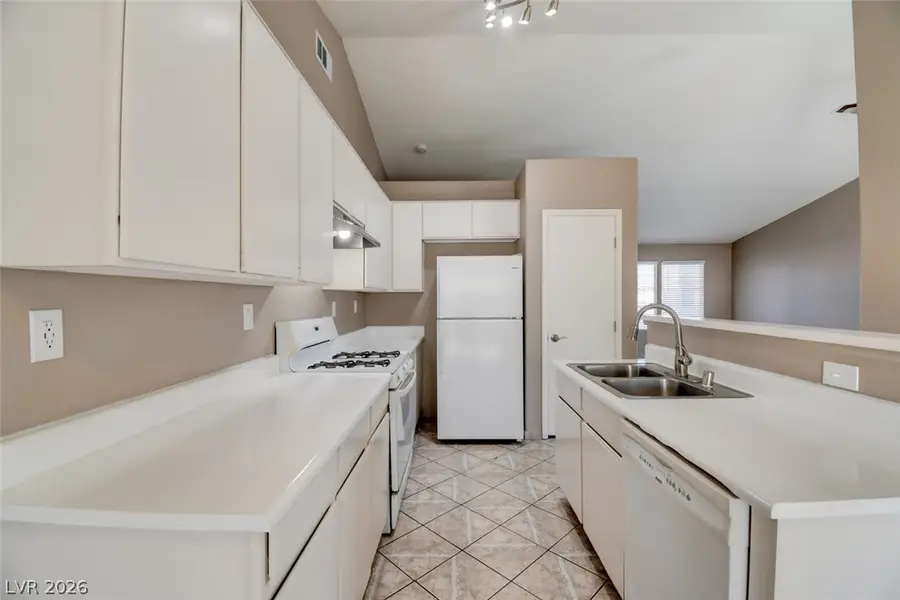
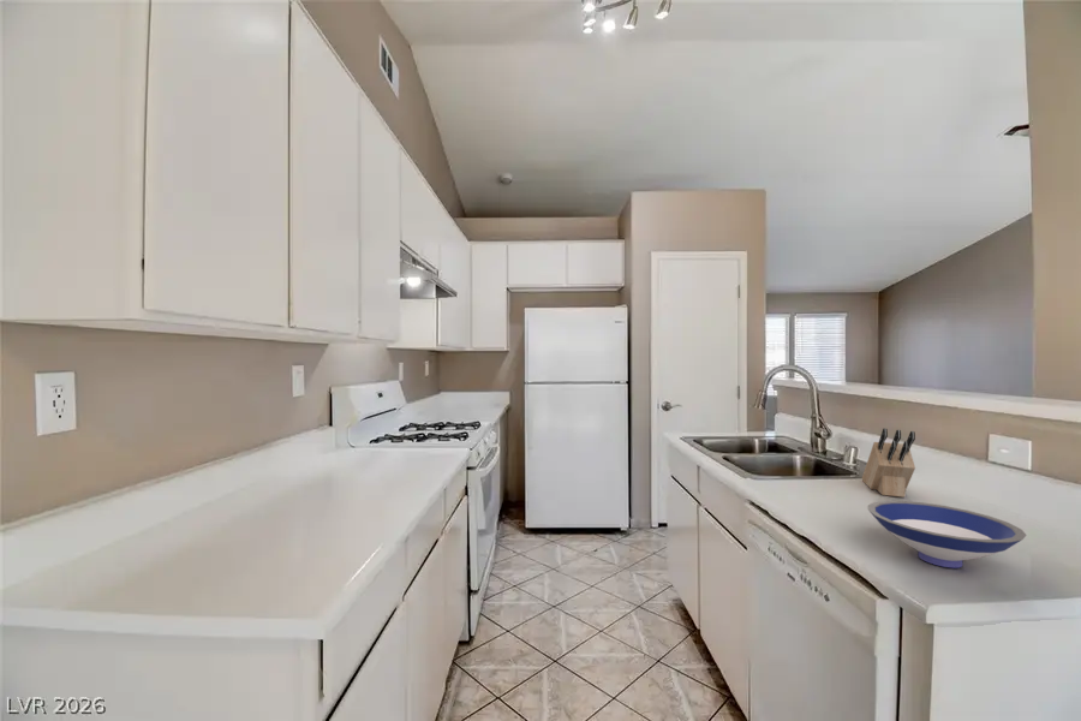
+ bowl (939, 538)
+ knife block (888, 458)
